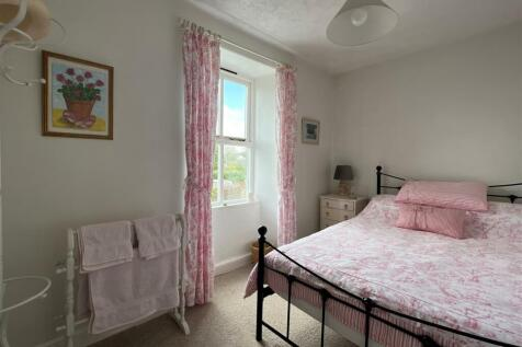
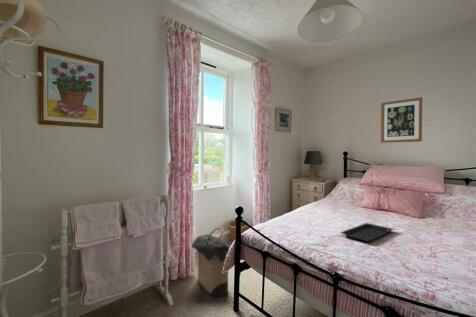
+ laundry hamper (210, 256)
+ wall art (400, 121)
+ serving tray (367, 232)
